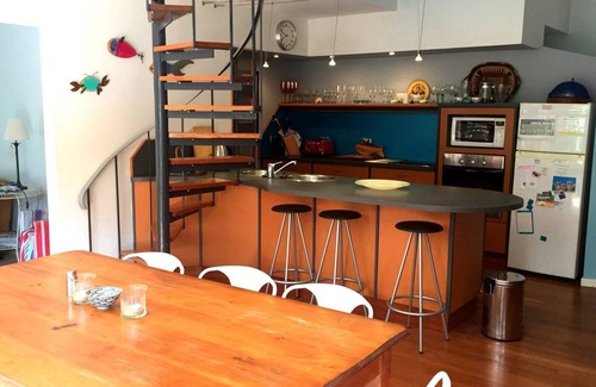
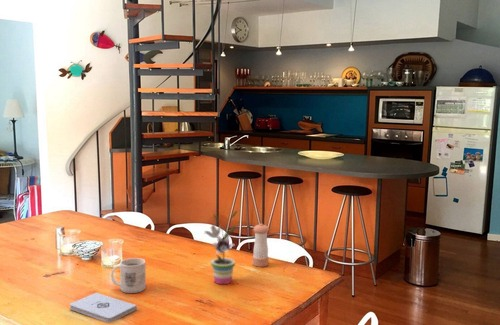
+ mug (130, 274)
+ potted plant (218, 246)
+ notepad (102, 307)
+ pepper shaker (260, 243)
